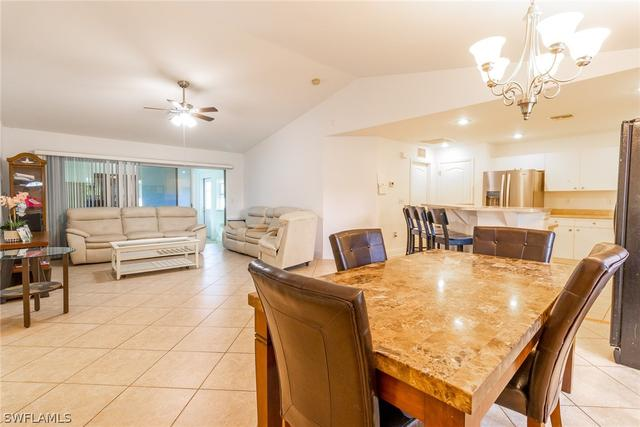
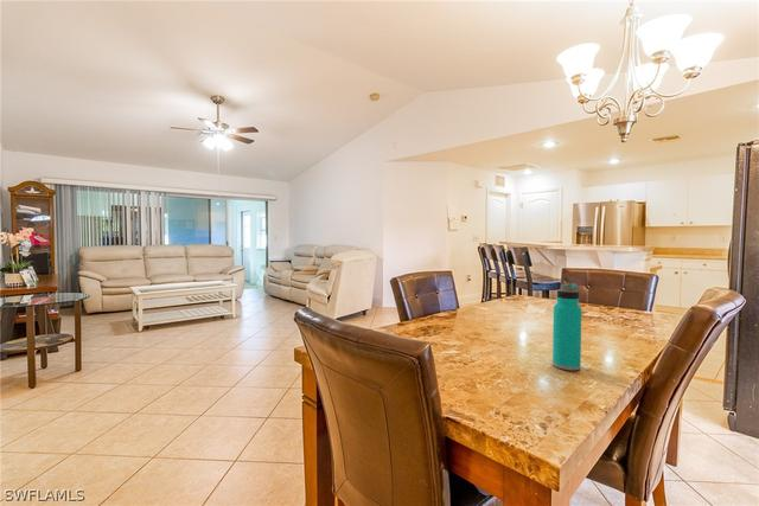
+ water bottle (567, 325)
